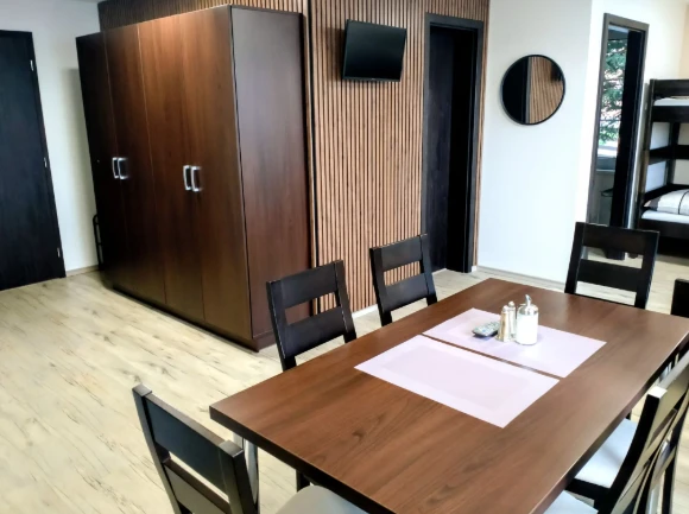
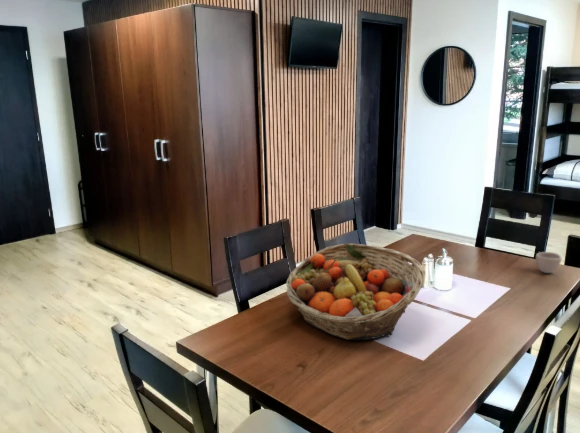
+ cup (549, 262)
+ fruit basket (351, 288)
